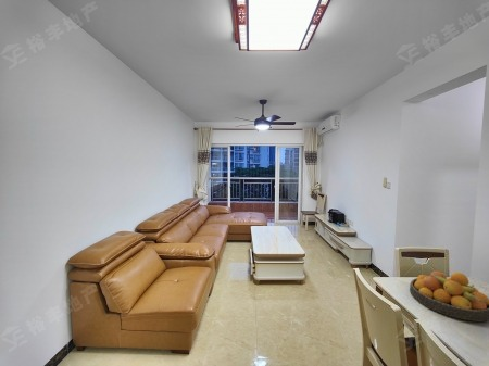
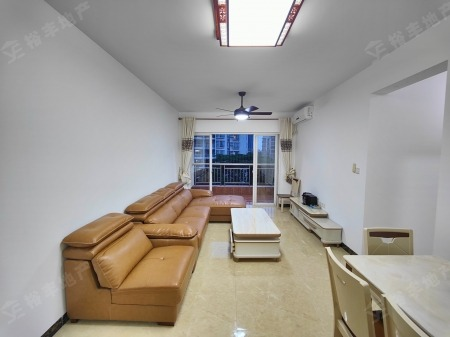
- fruit bowl (448, 288)
